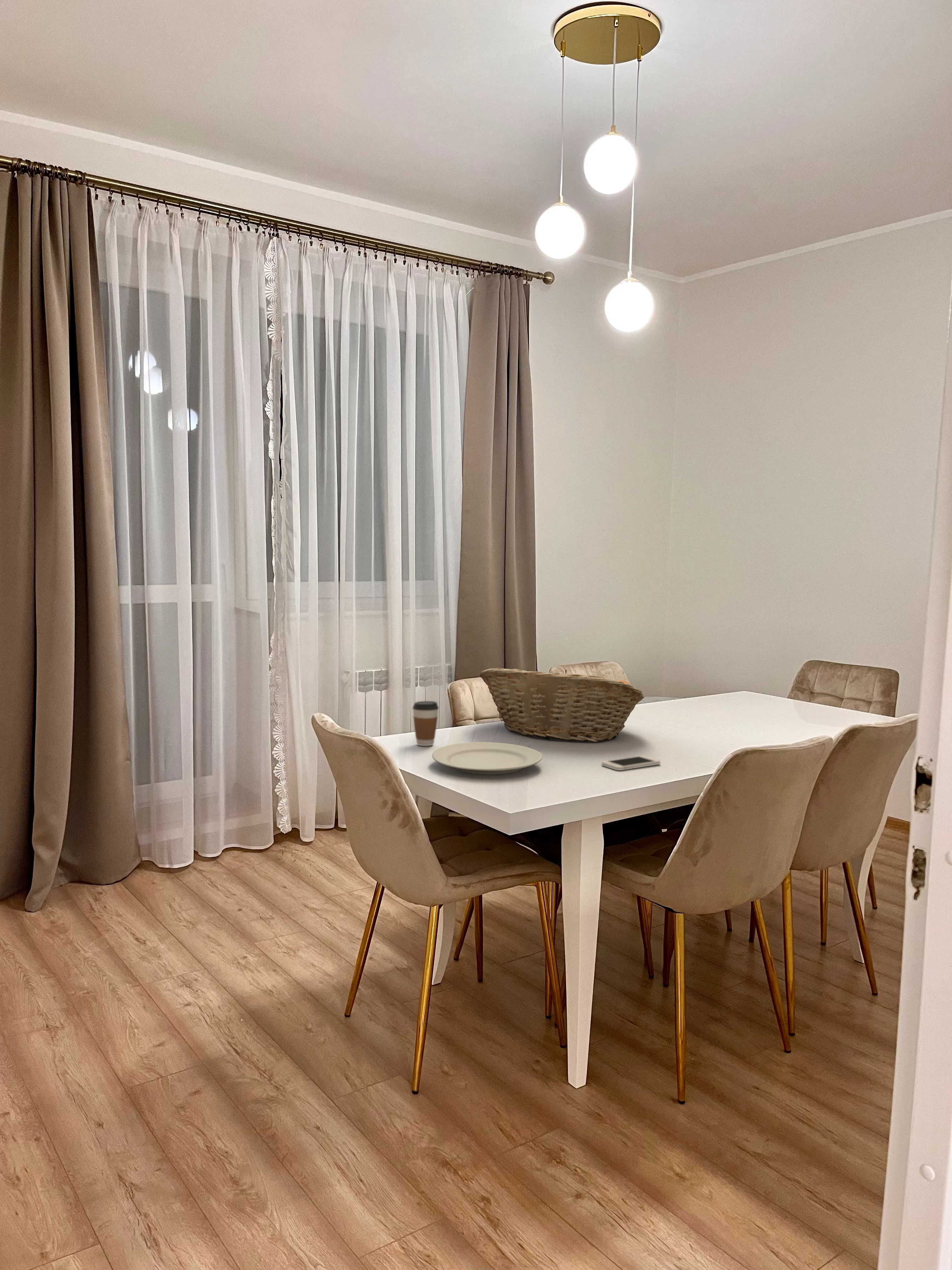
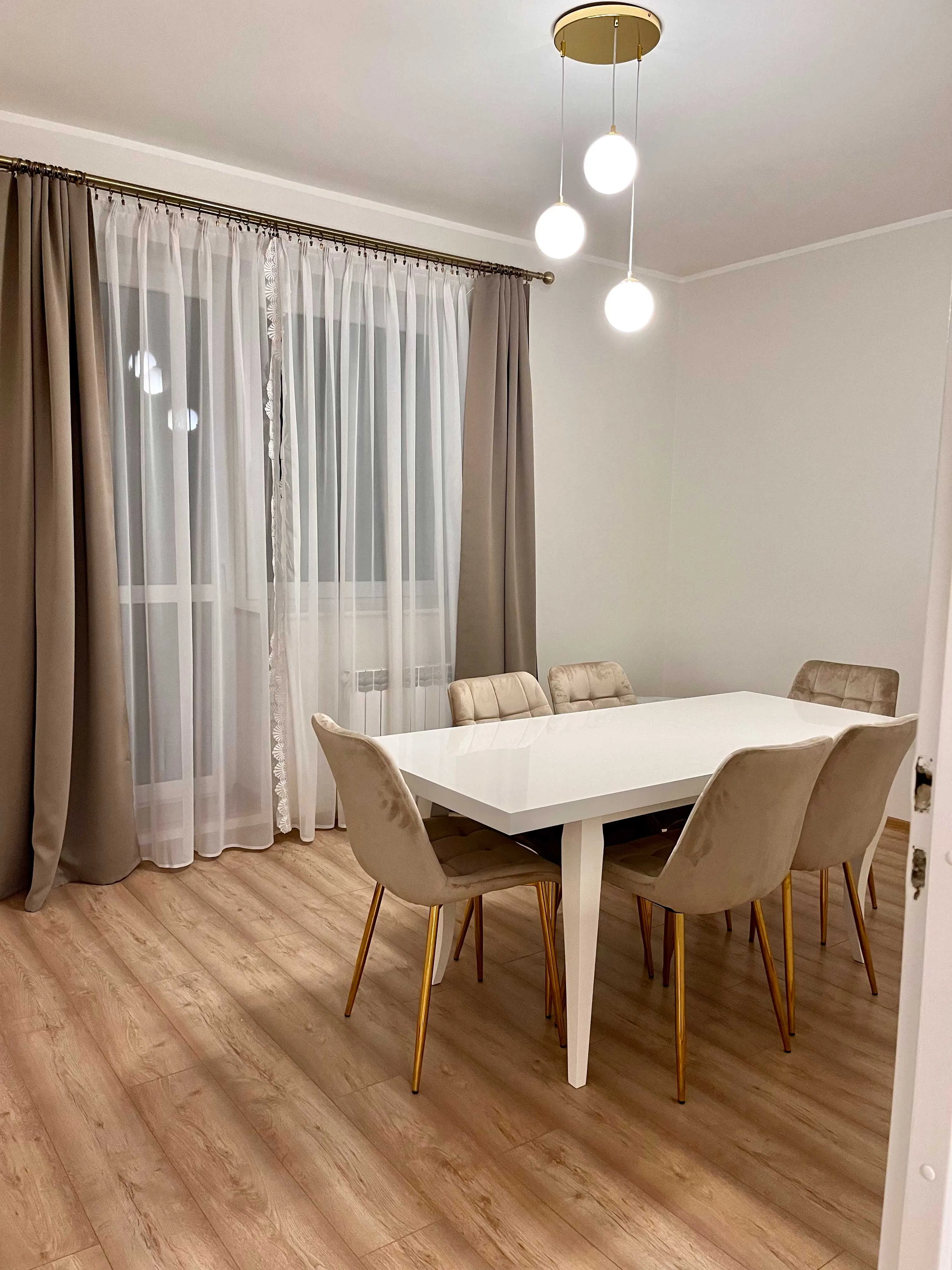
- smartphone (631, 763)
- chinaware (487, 760)
- fruit basket (560, 698)
- coffee cup (425, 723)
